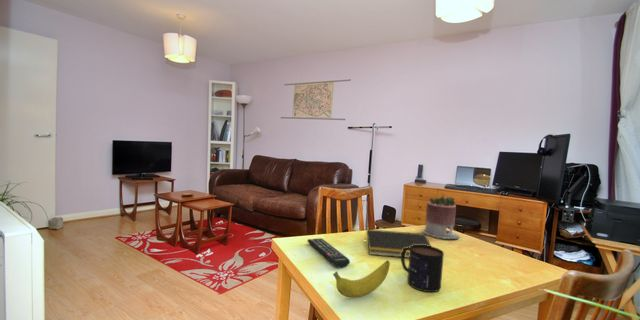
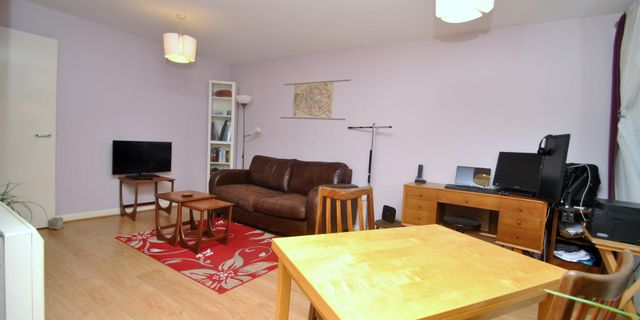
- succulent planter (442, 214)
- remote control (326, 251)
- mug (418, 264)
- notepad (399, 243)
- banana (362, 280)
